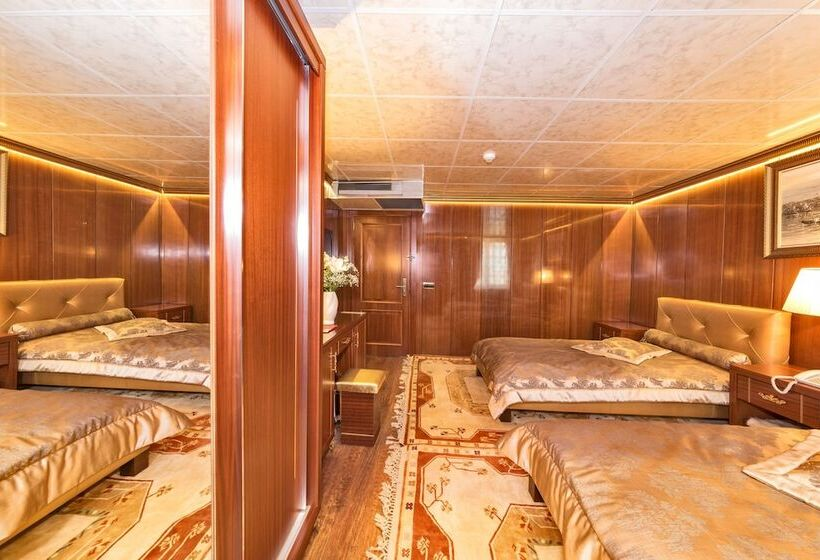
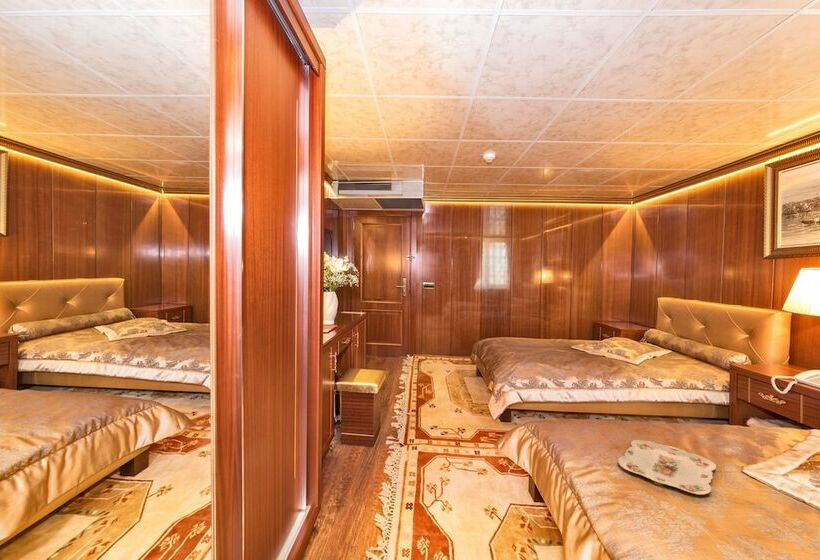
+ serving tray (666, 464)
